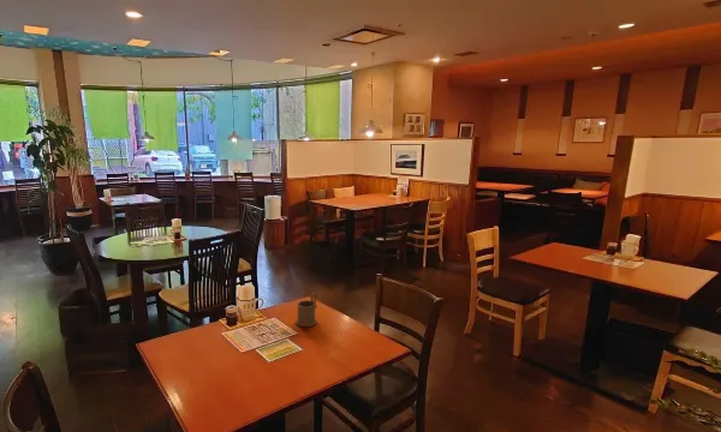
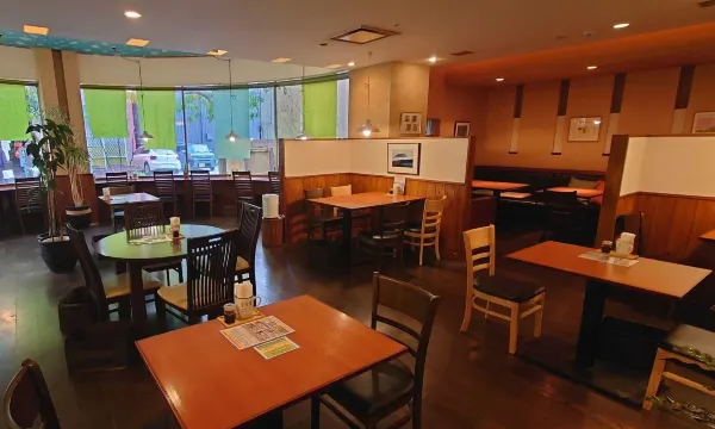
- mug (308, 308)
